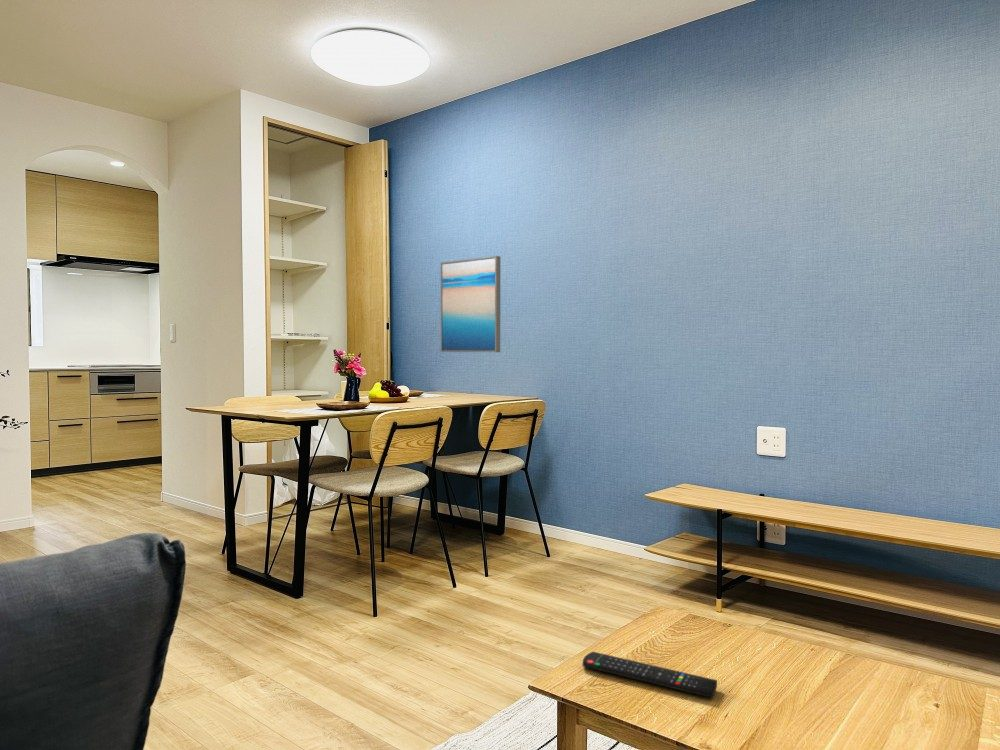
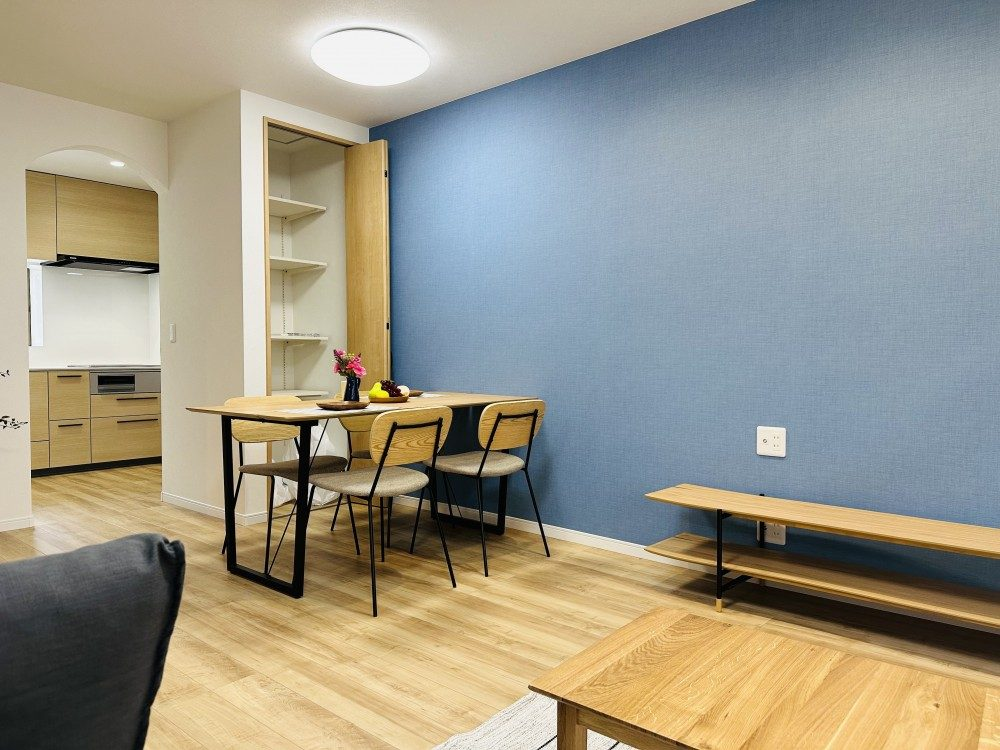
- wall art (469, 306)
- remote control (646, 674)
